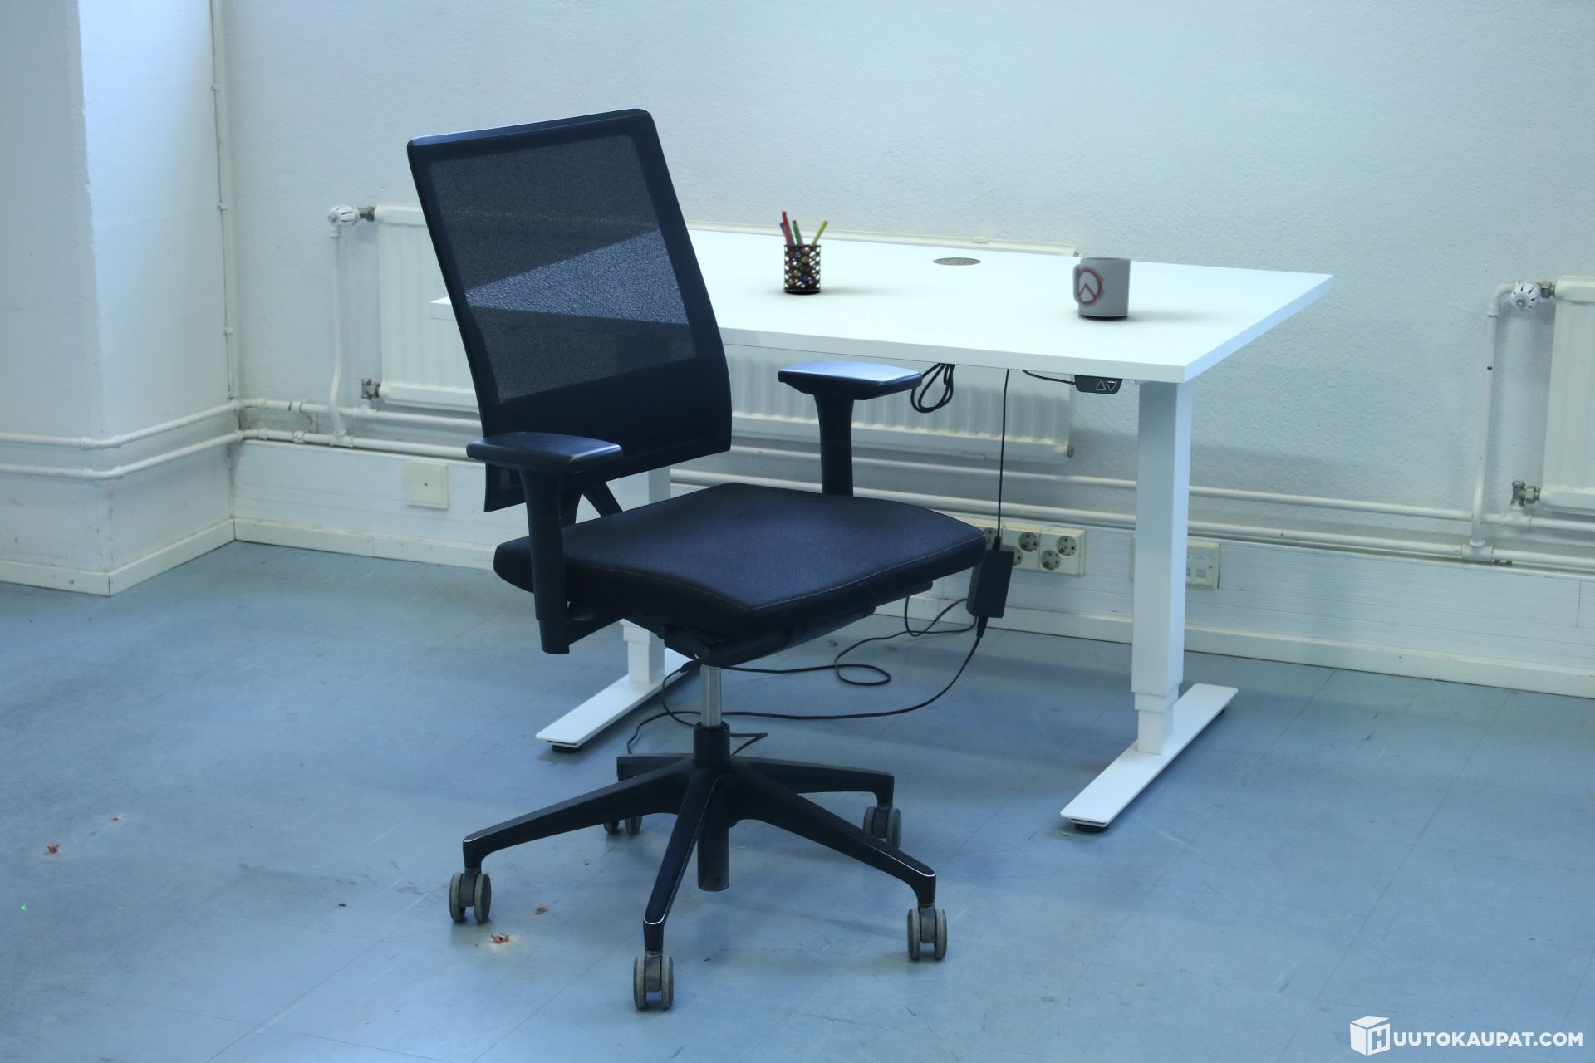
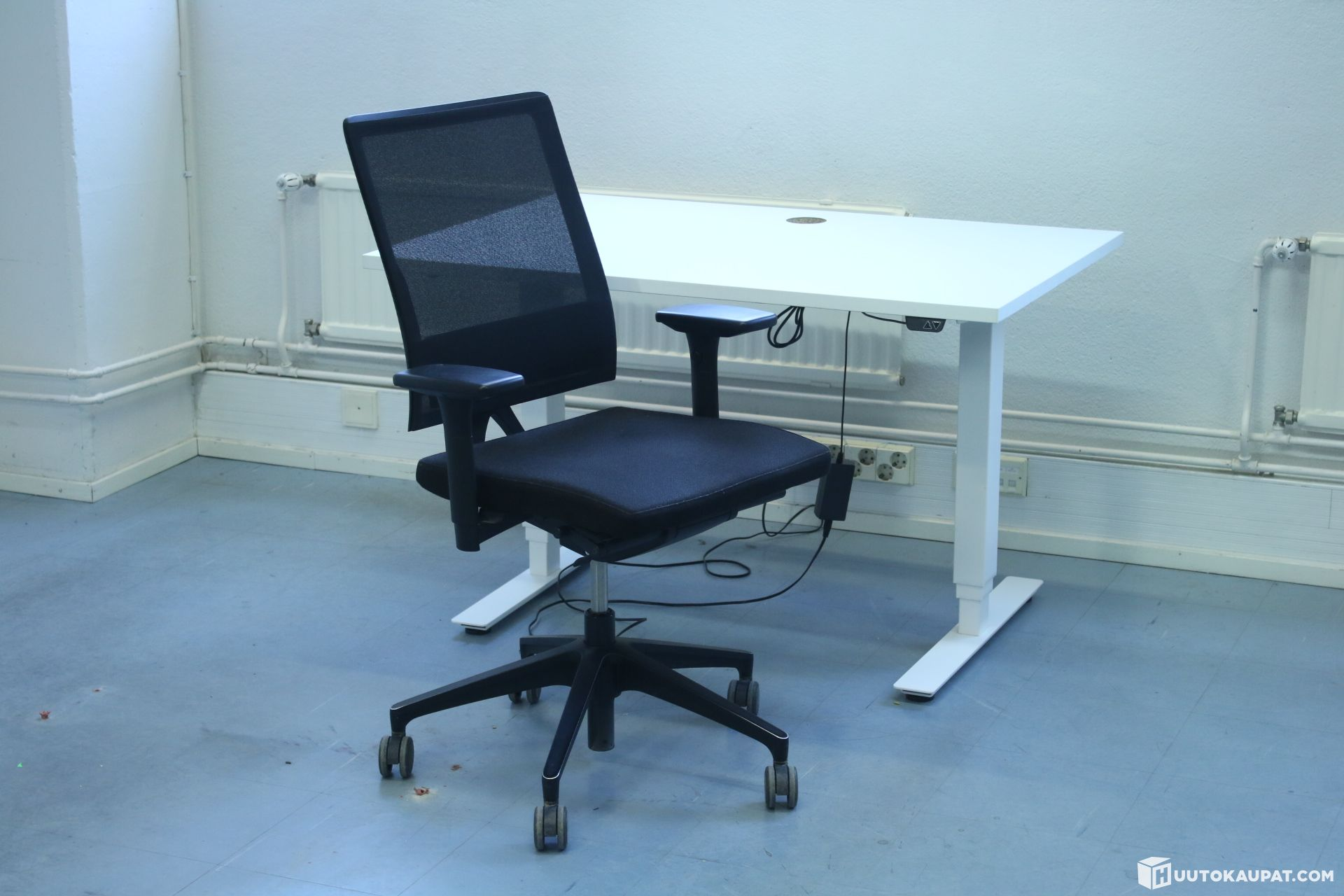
- cup (1098, 286)
- pen holder (799, 250)
